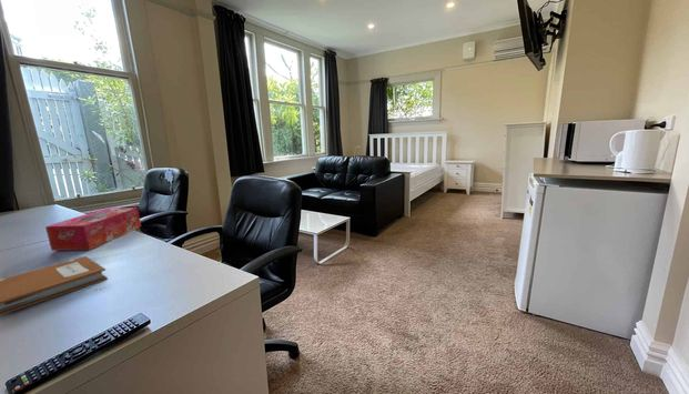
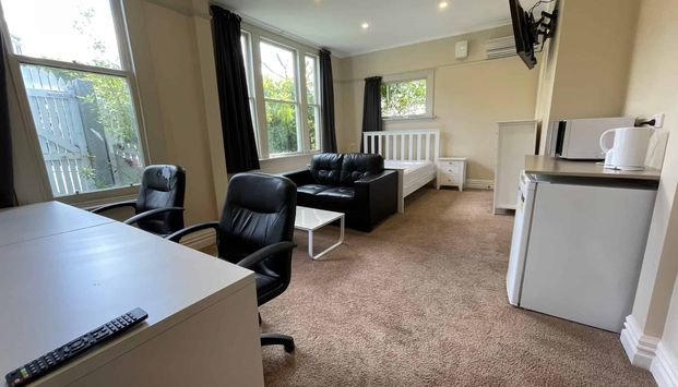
- tissue box (99, 226)
- notebook (48, 280)
